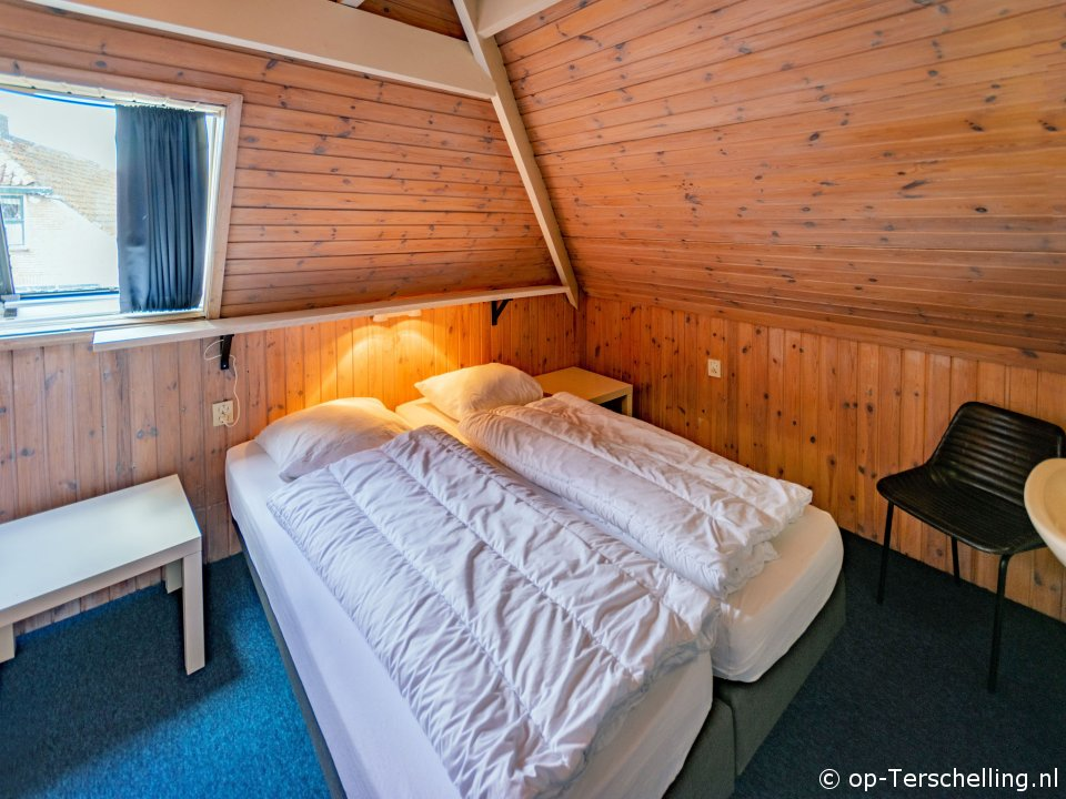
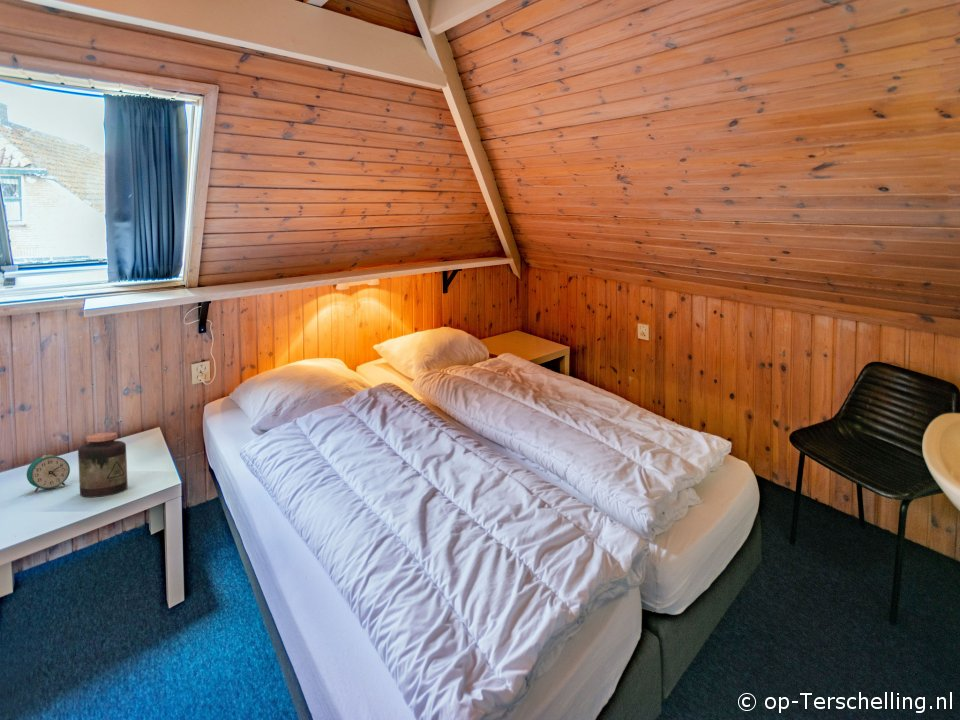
+ jar (103, 463)
+ alarm clock (47, 471)
